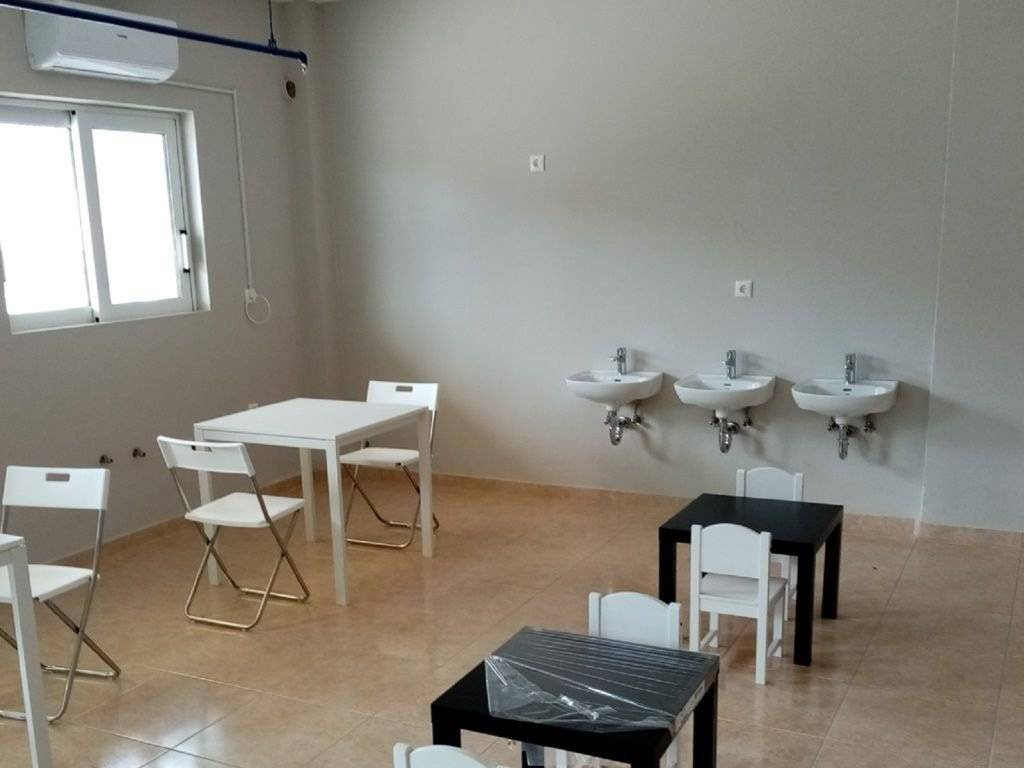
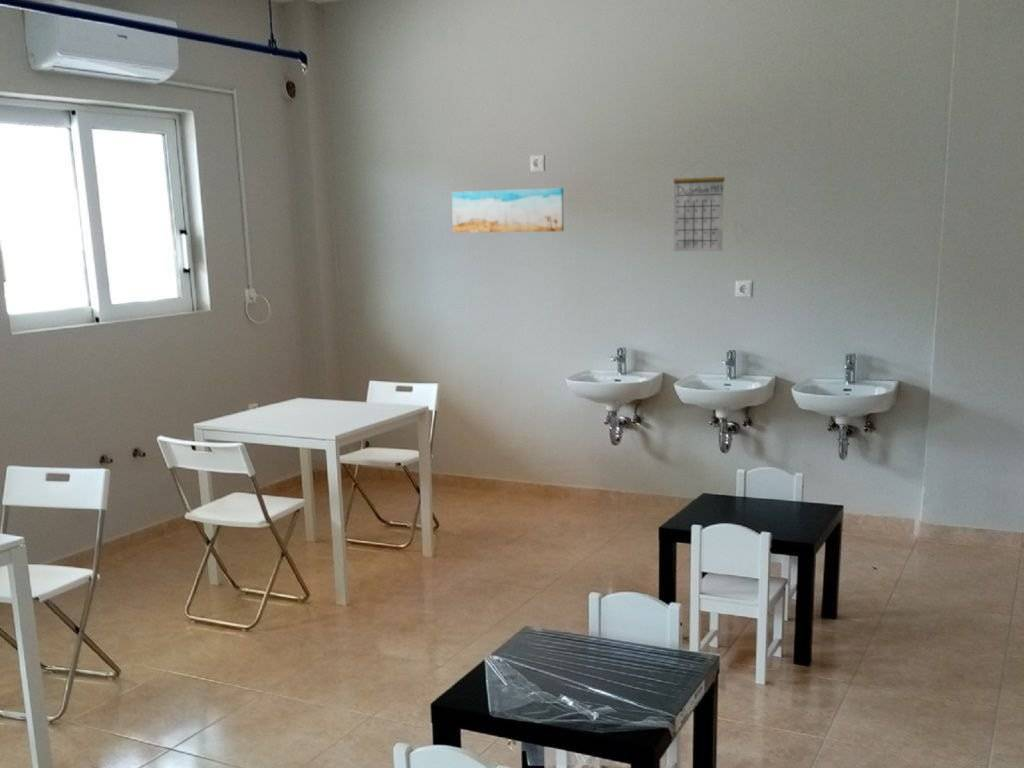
+ wall art (506, 211)
+ calendar (698, 206)
